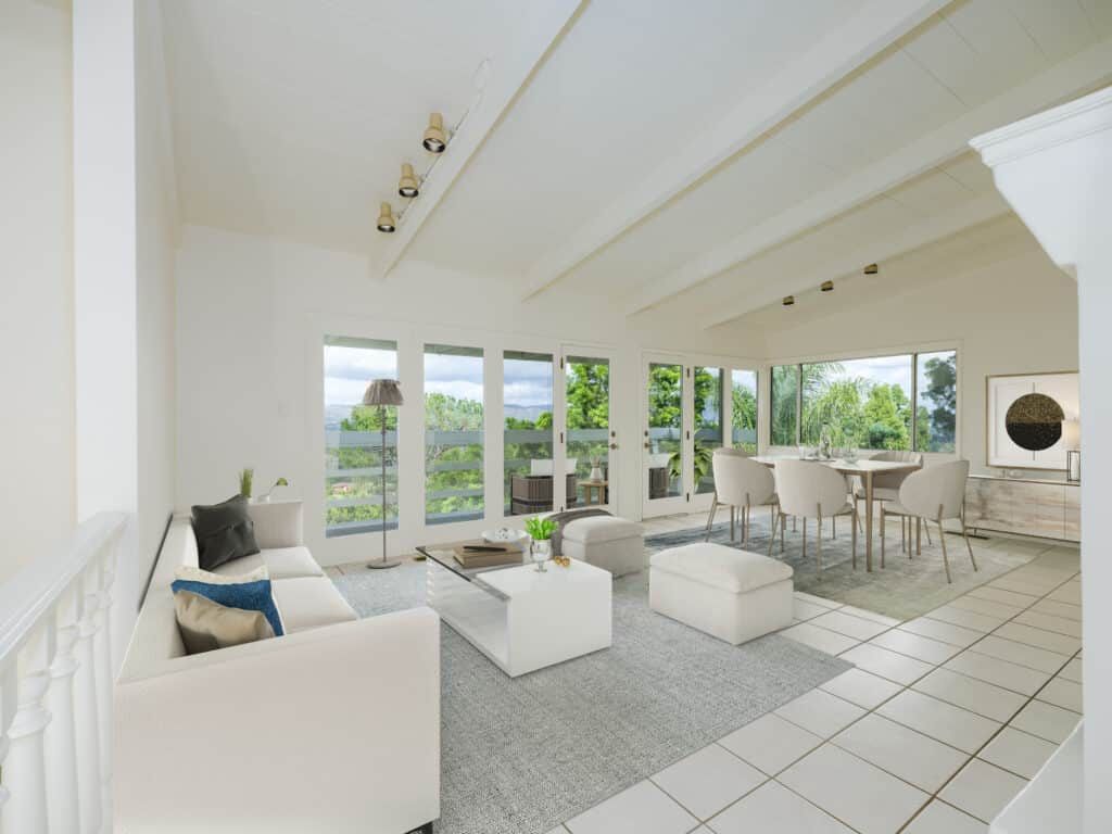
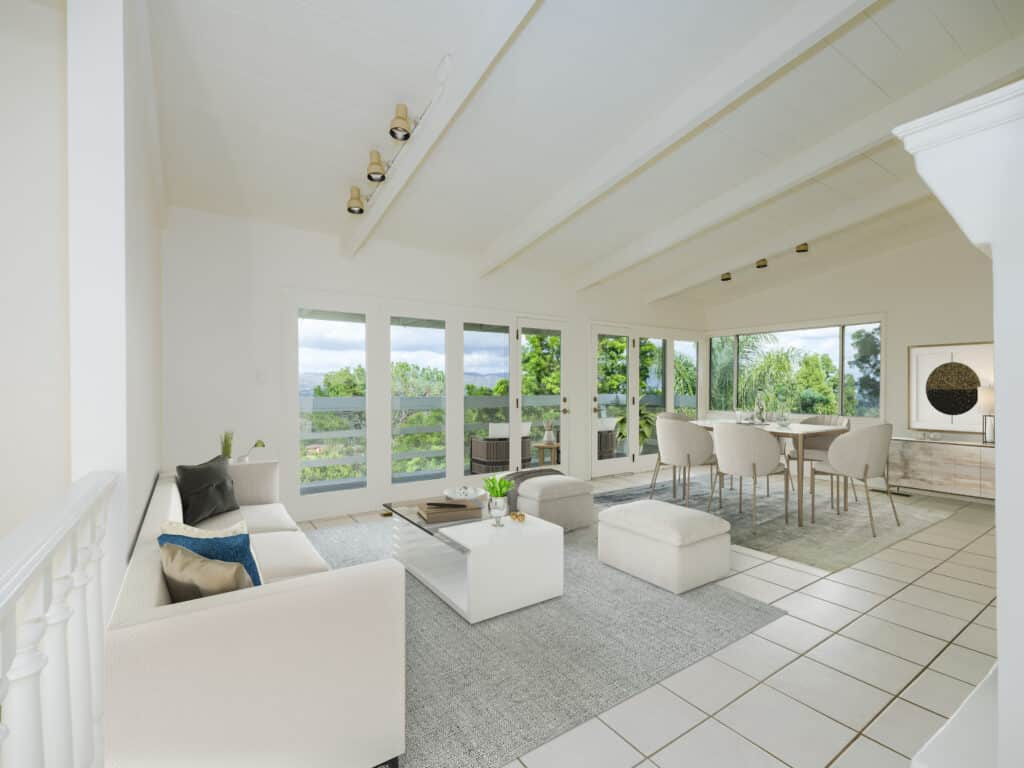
- floor lamp (383, 471)
